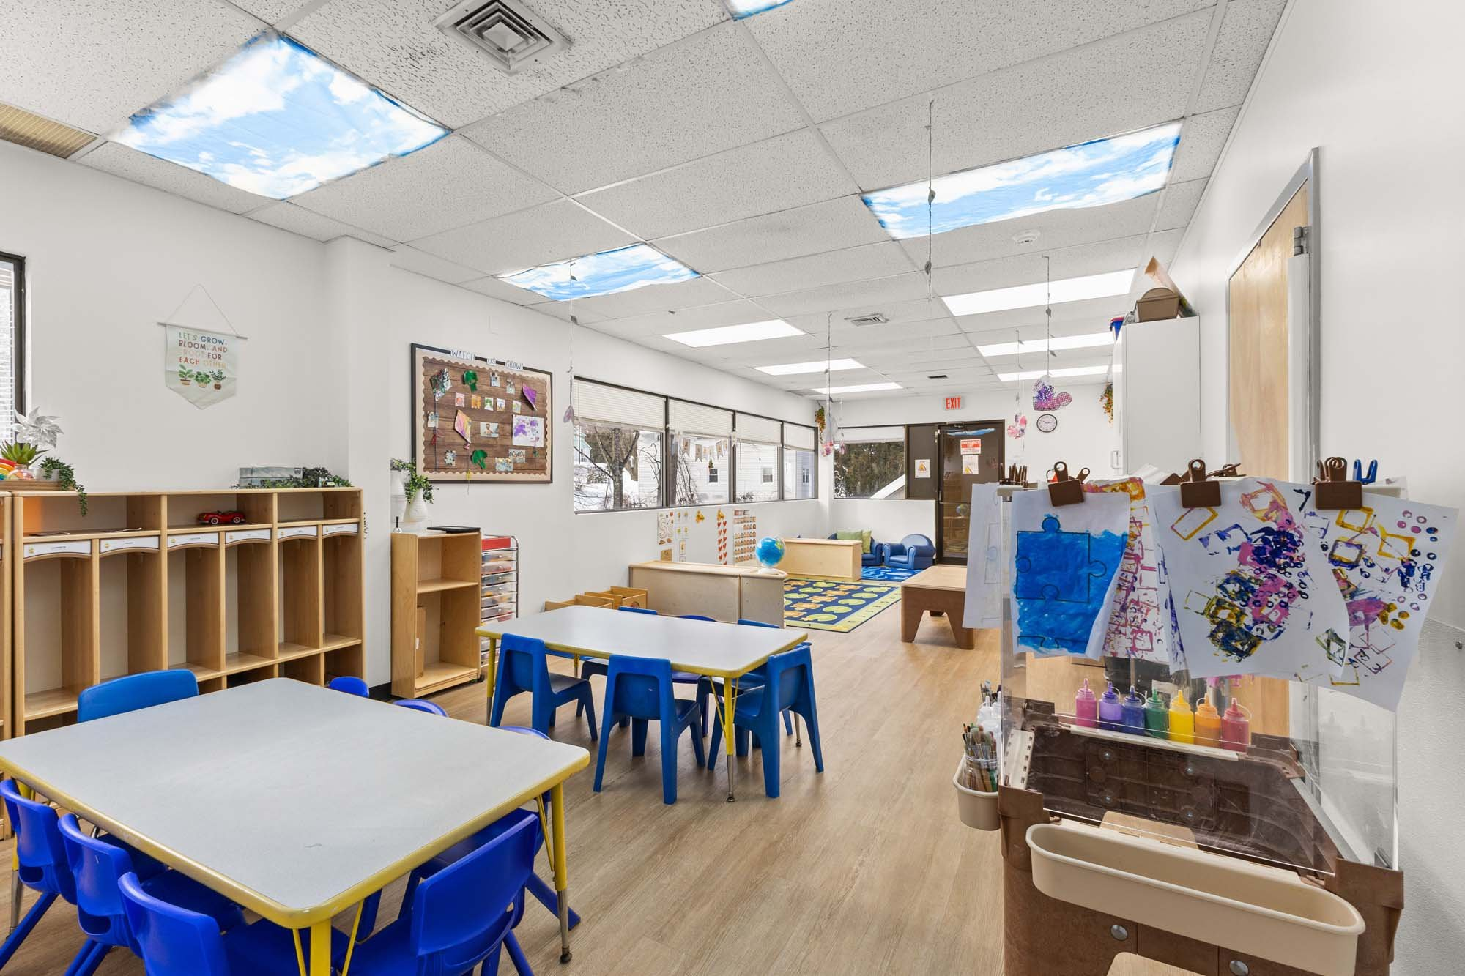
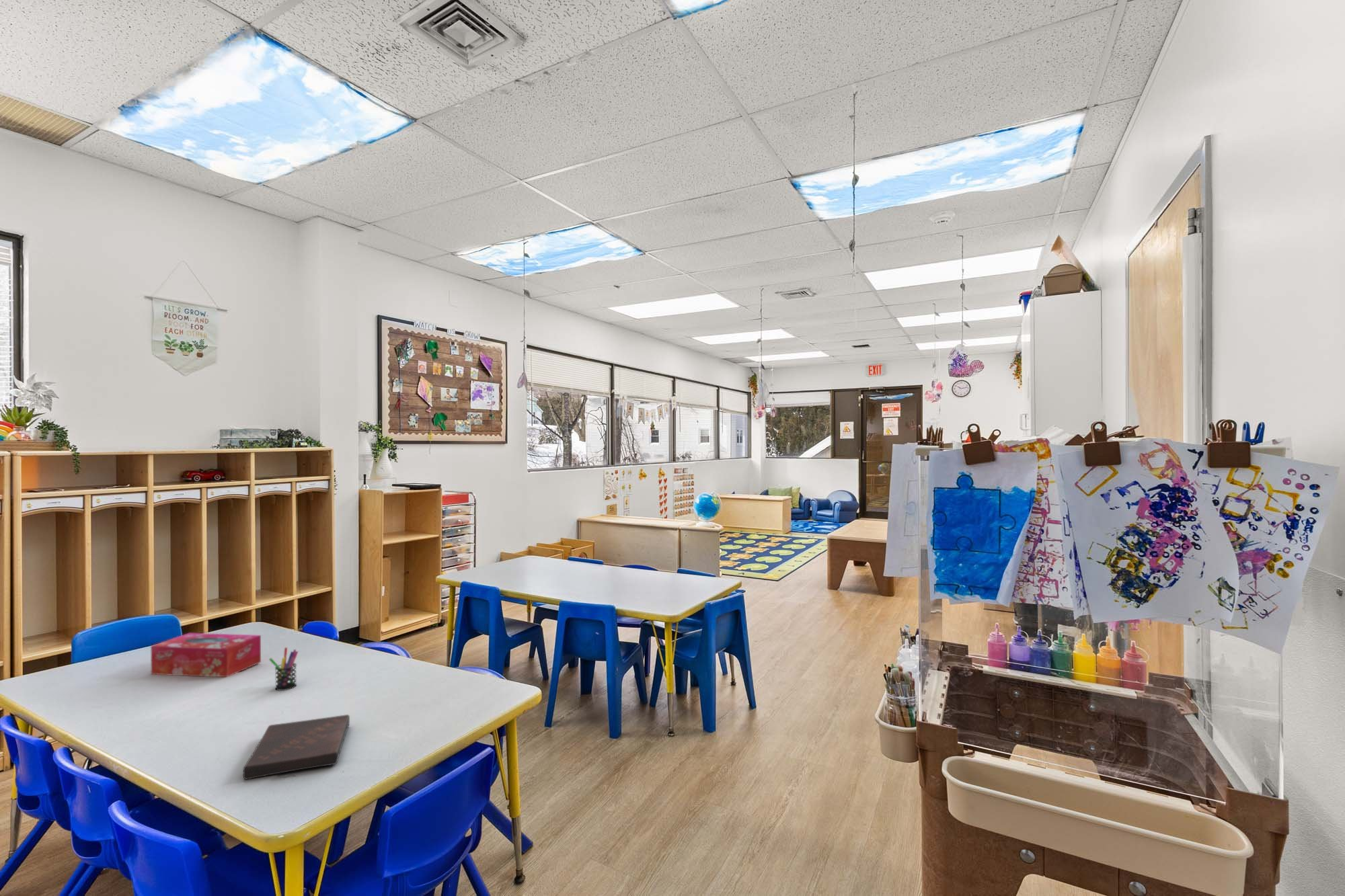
+ tissue box (207, 654)
+ pen holder (283, 669)
+ book (301, 743)
